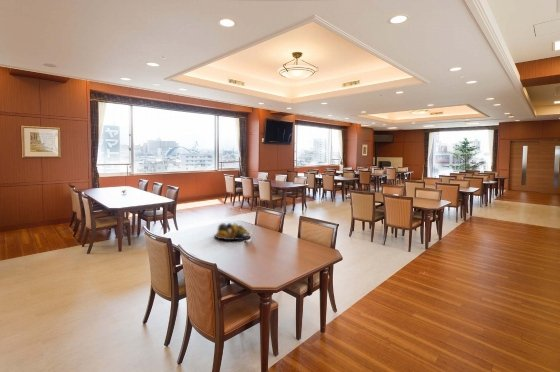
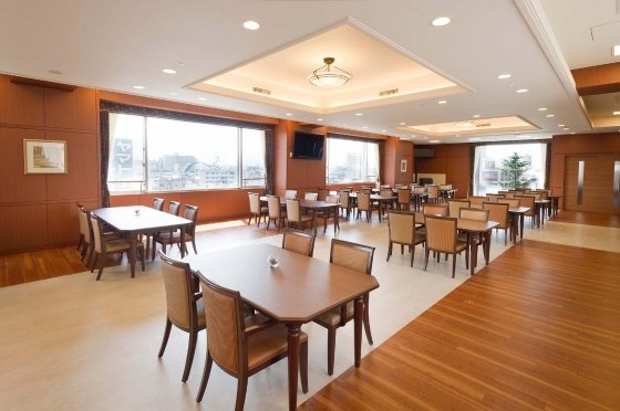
- fruit bowl (232, 229)
